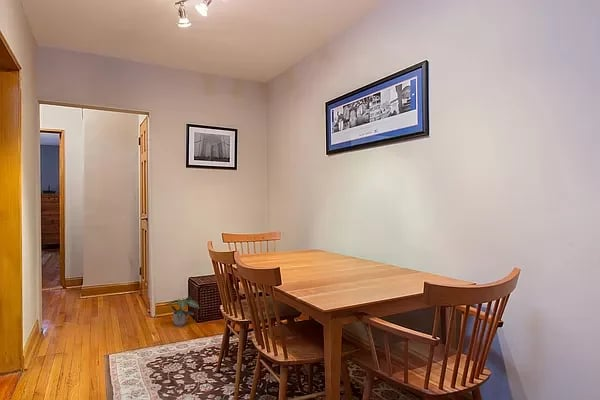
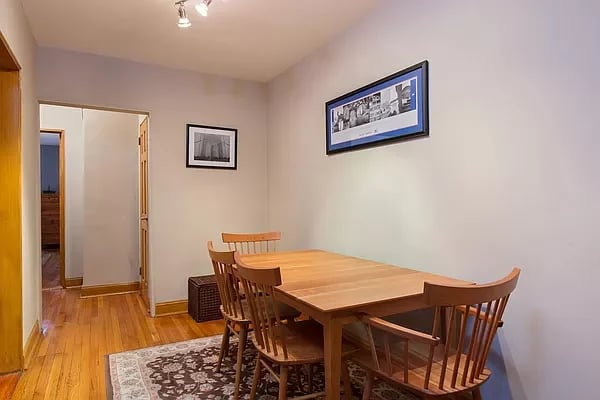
- potted plant (182, 311)
